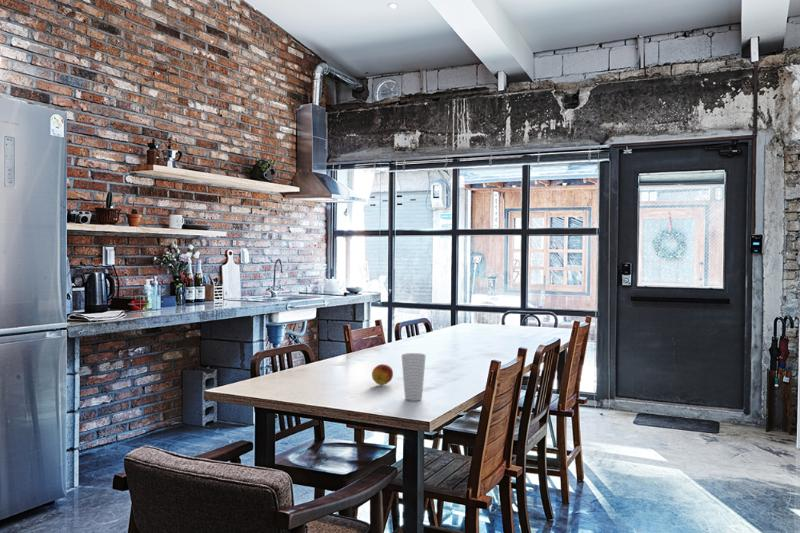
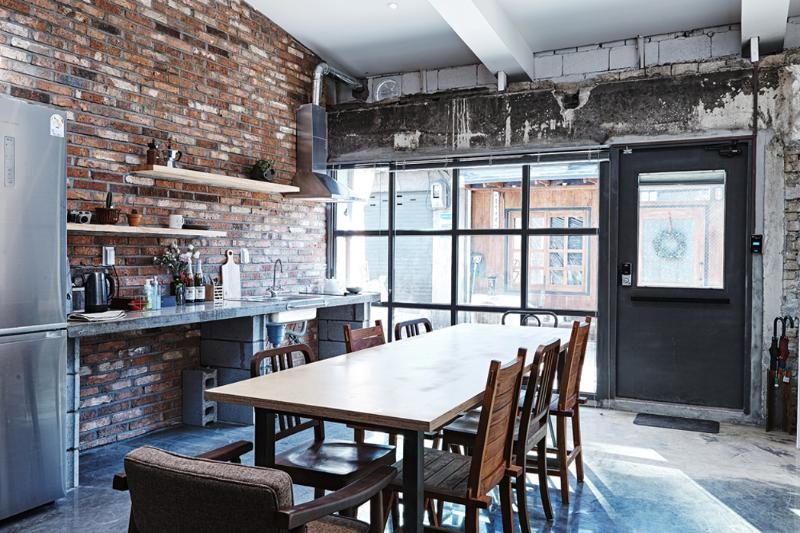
- fruit (382, 374)
- cup (413, 376)
